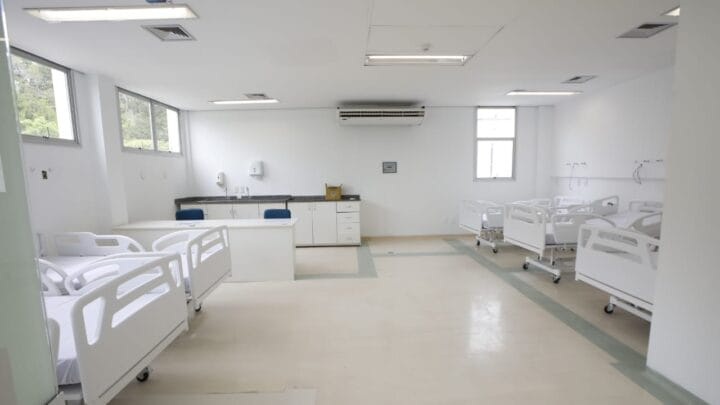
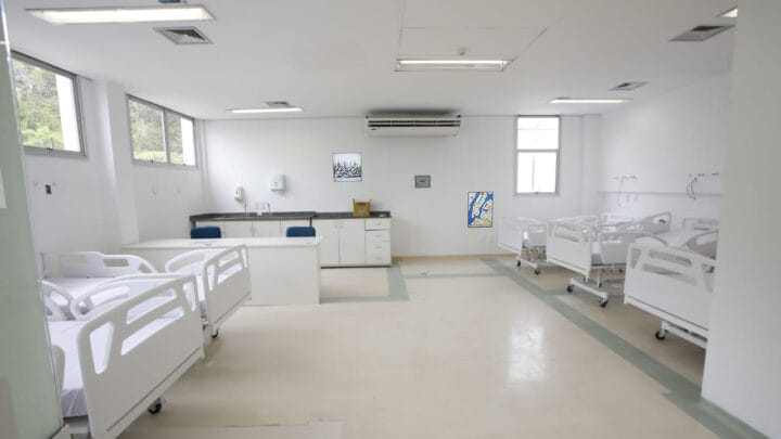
+ wall art (479, 209)
+ wall art (347, 167)
